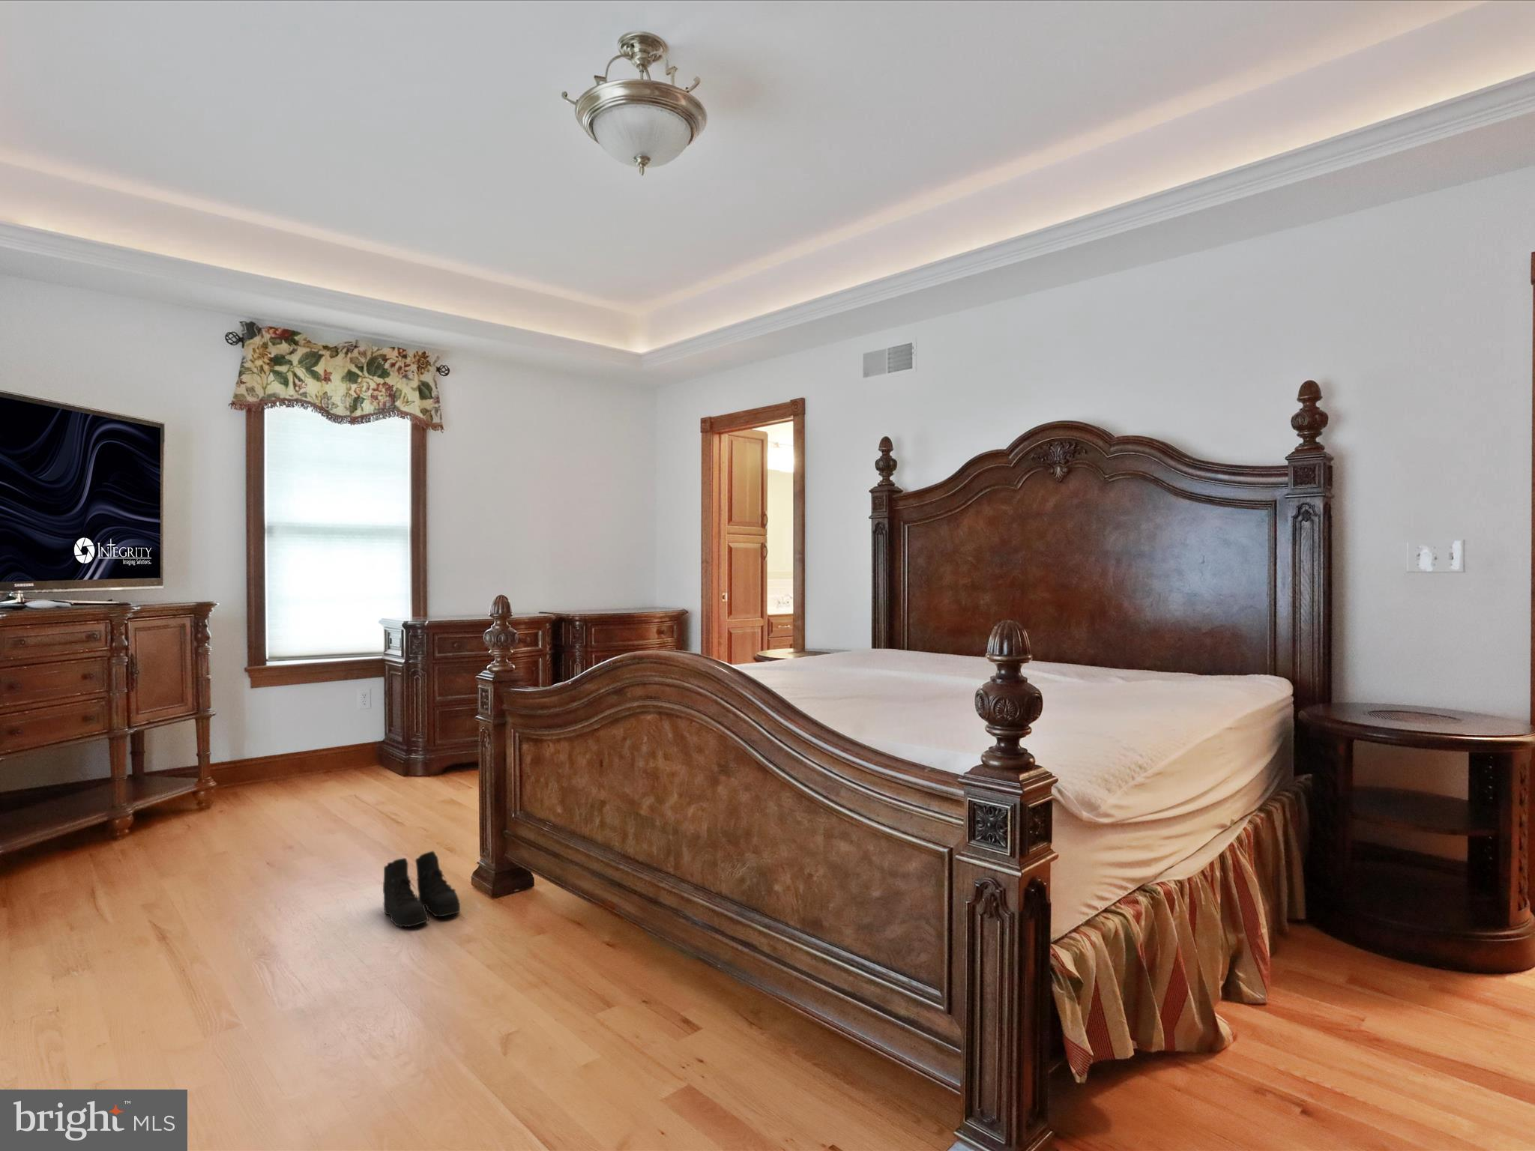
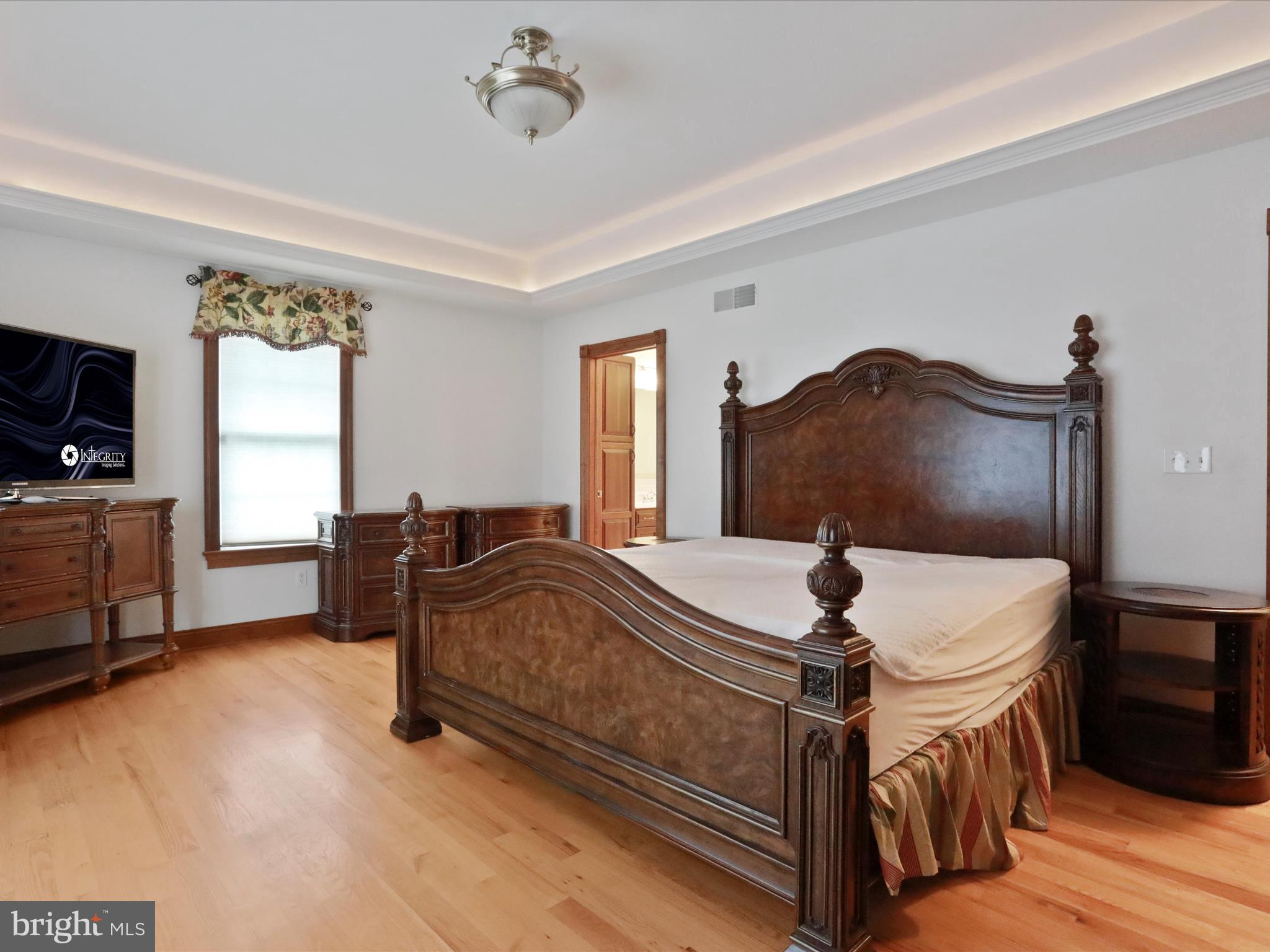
- boots (421, 885)
